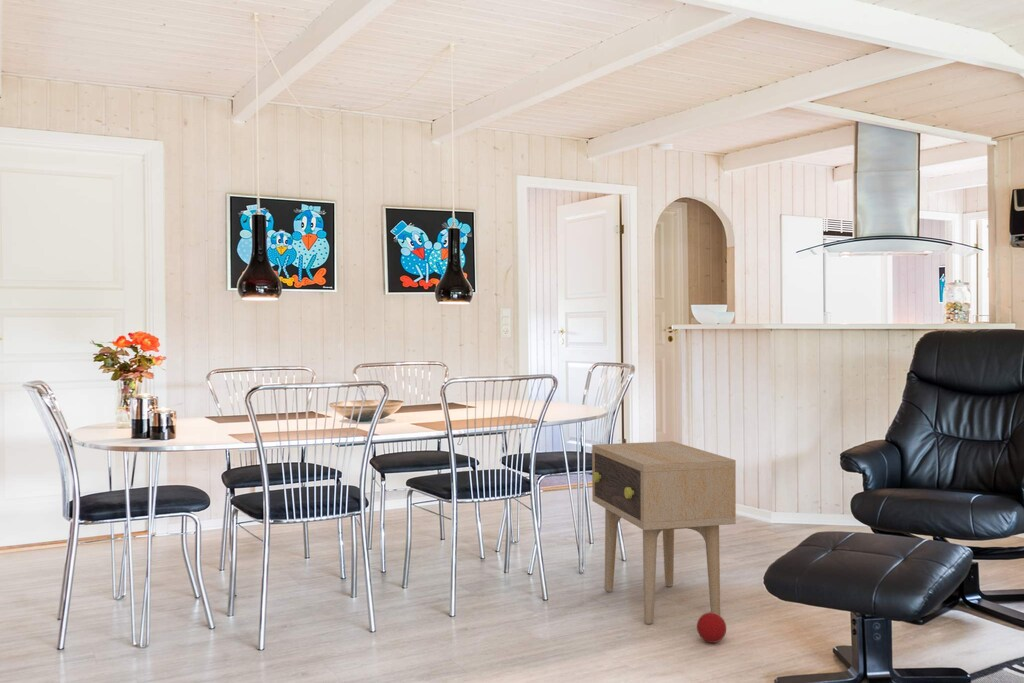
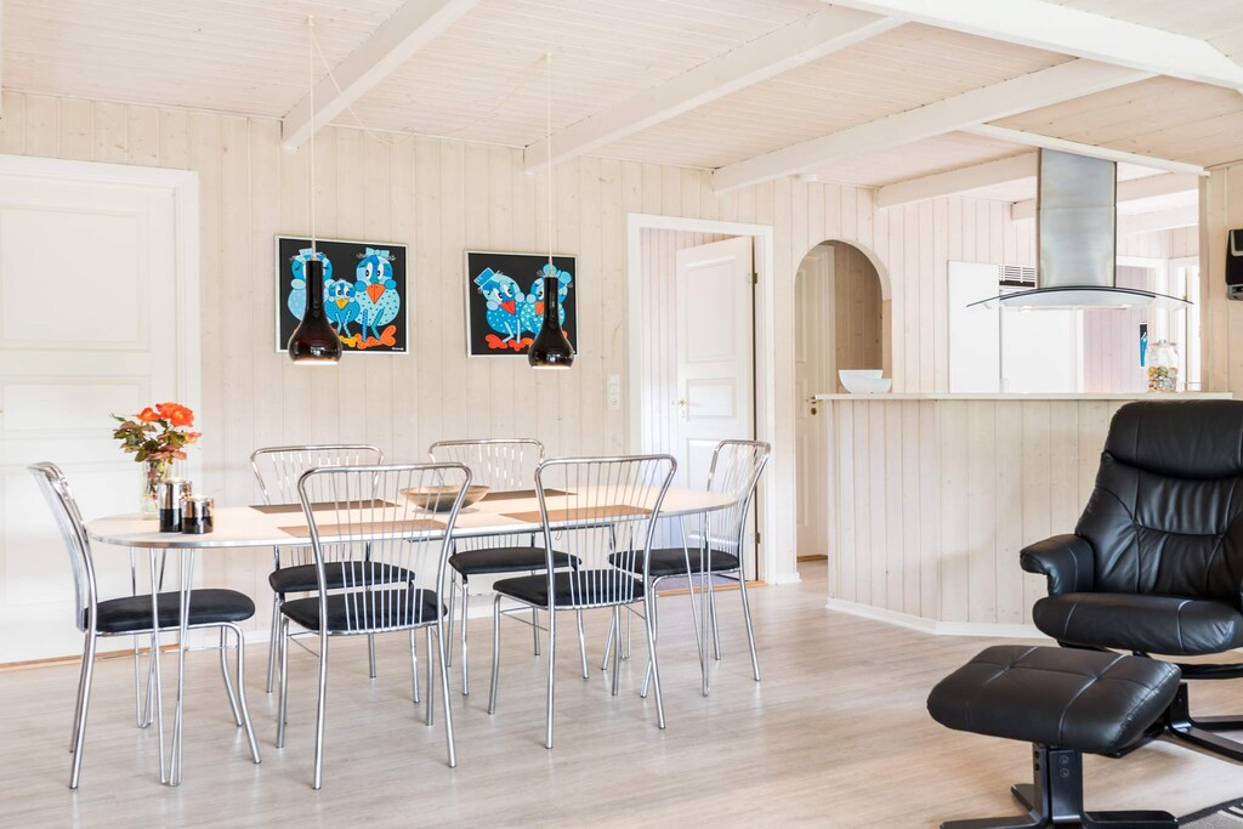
- side table (656, 527)
- ball (711, 627)
